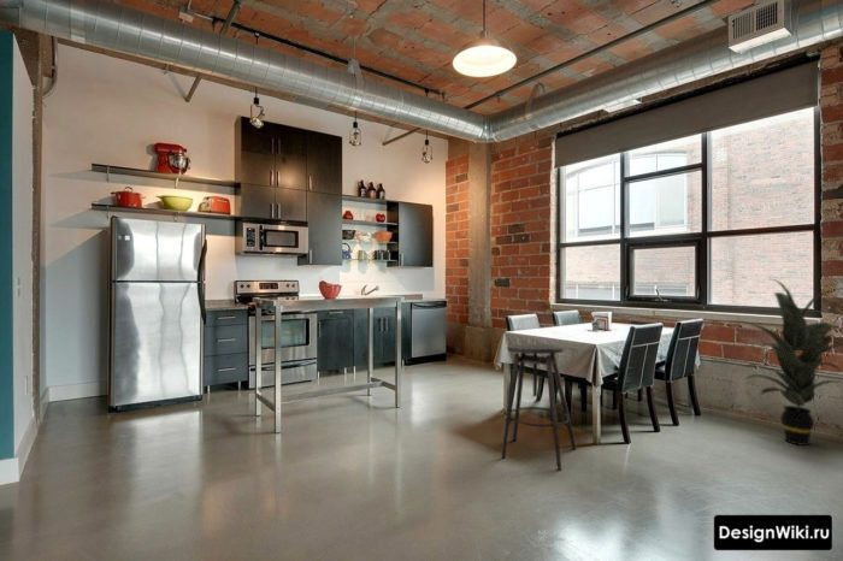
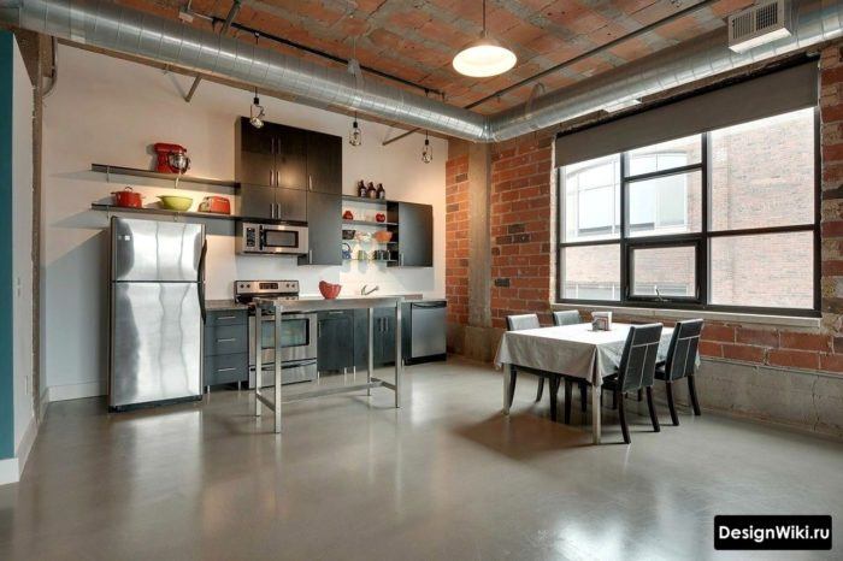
- indoor plant (791, 359)
- stool (536, 395)
